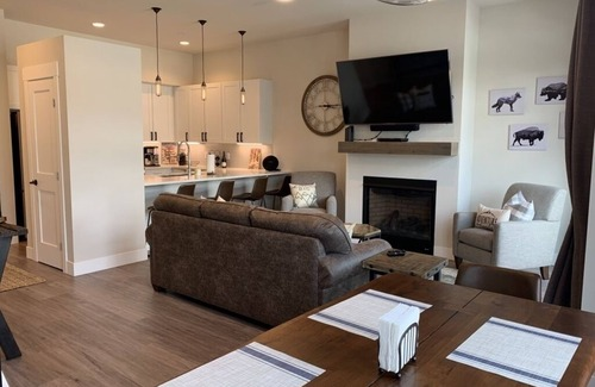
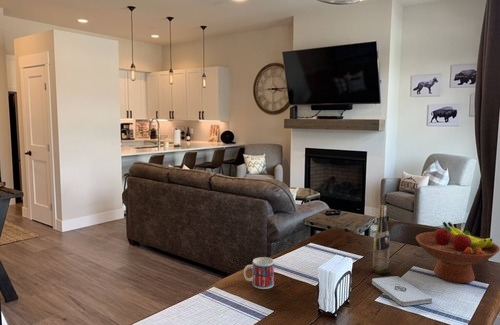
+ fruit bowl (455, 252)
+ notepad (399, 290)
+ mug (259, 273)
+ wine bottle (381, 238)
